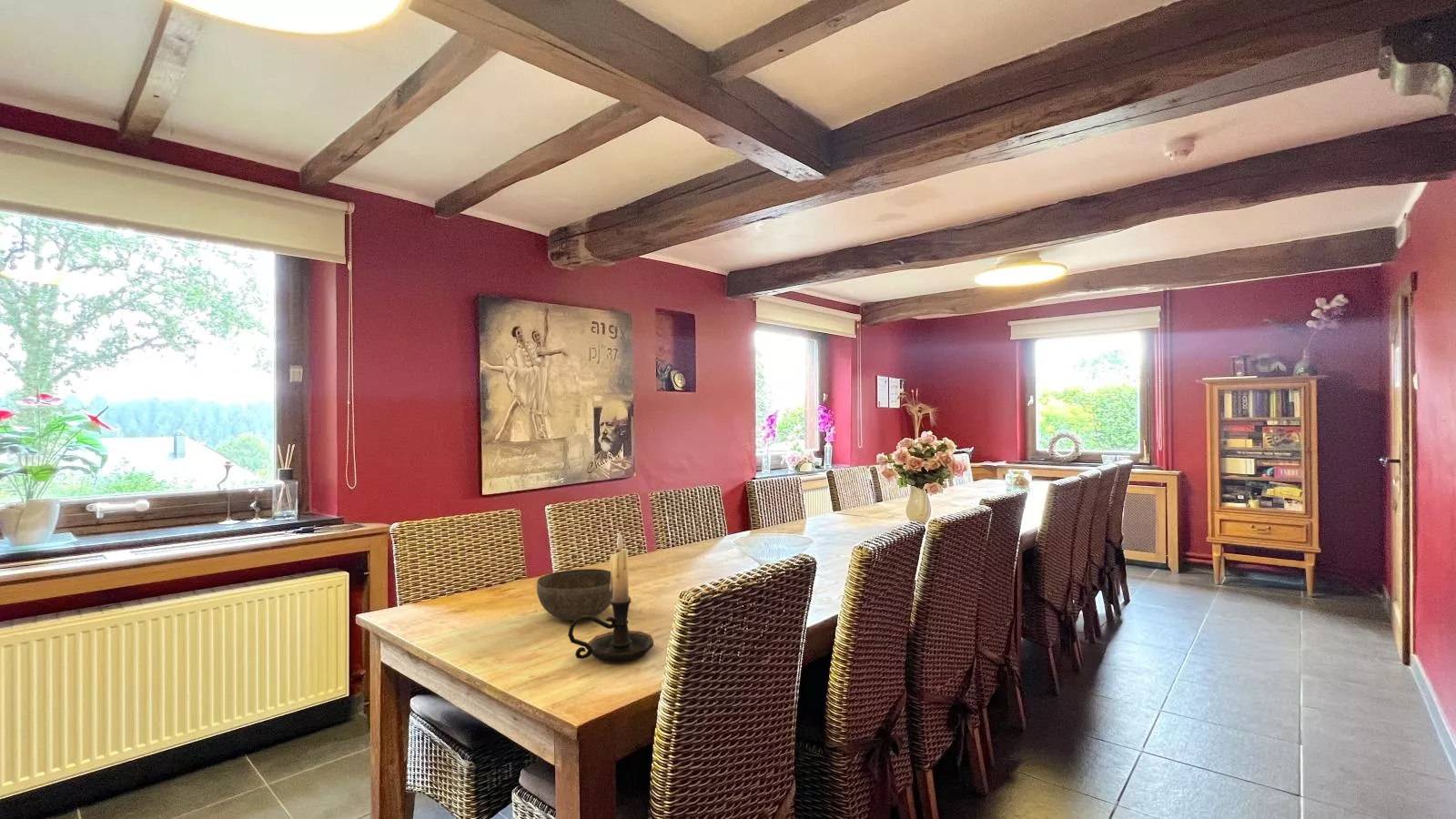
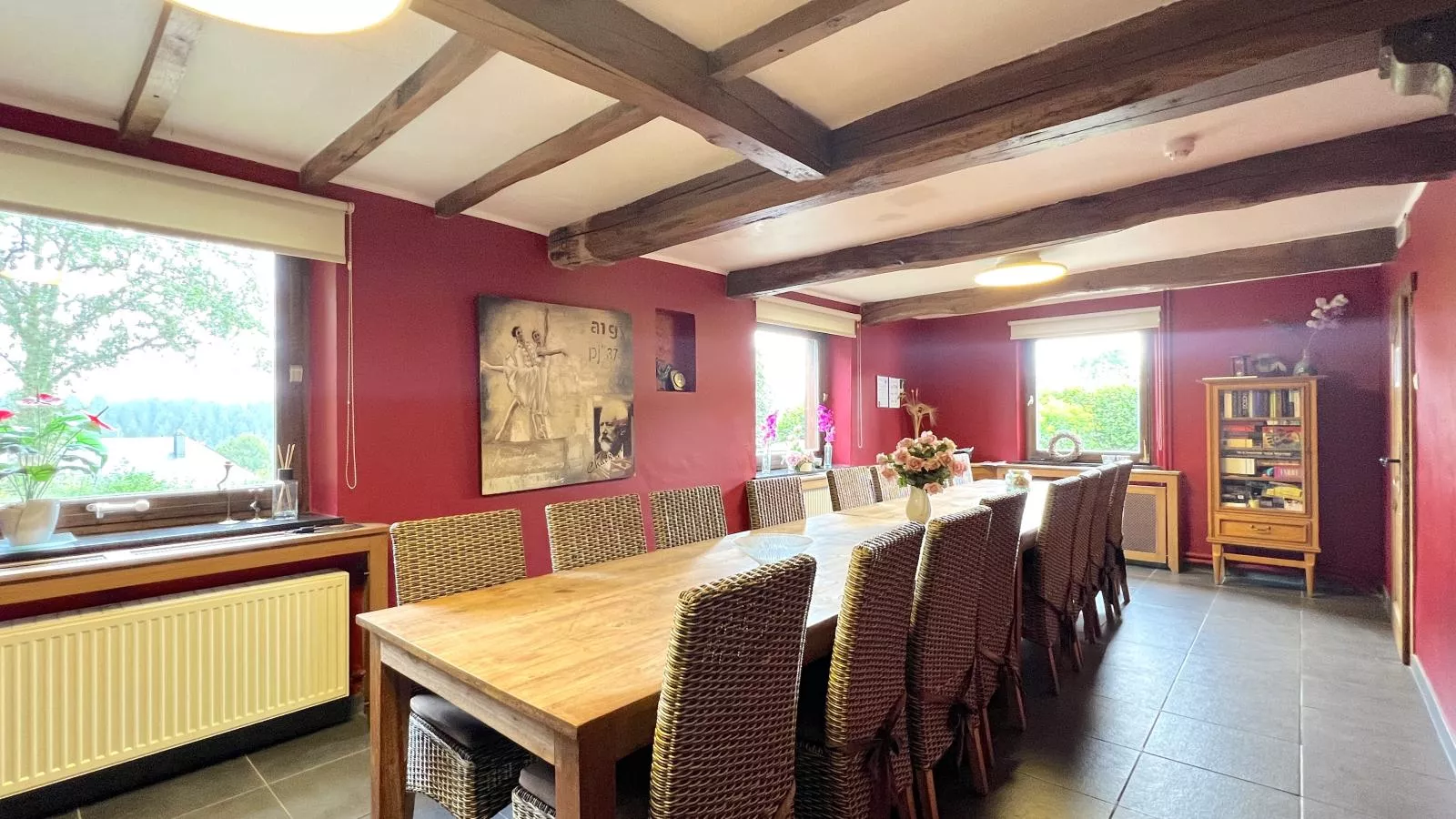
- candle holder (612, 592)
- bowl (578, 596)
